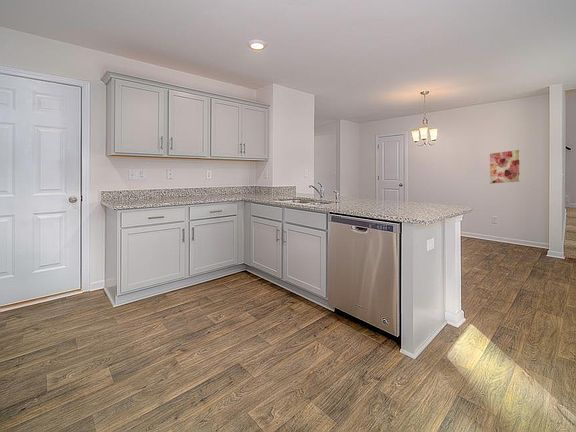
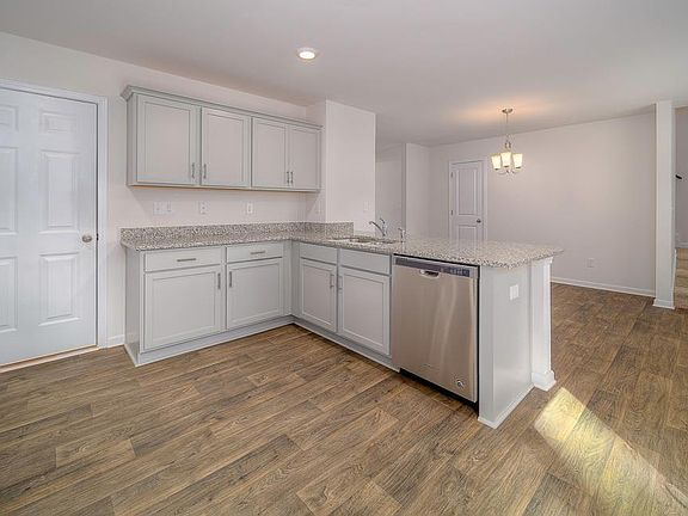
- wall art (504, 167)
